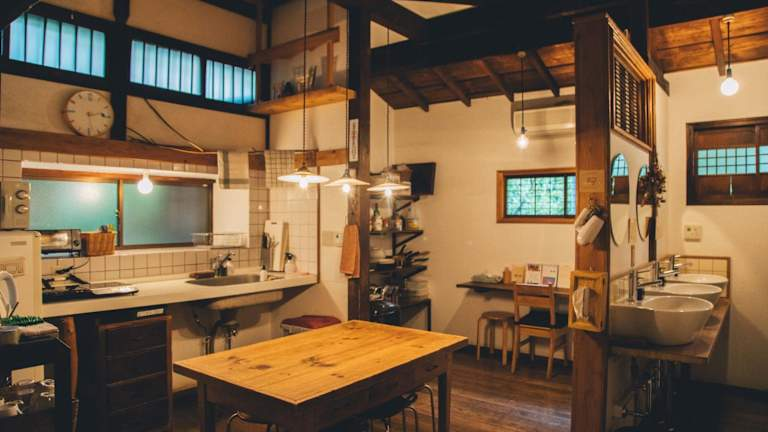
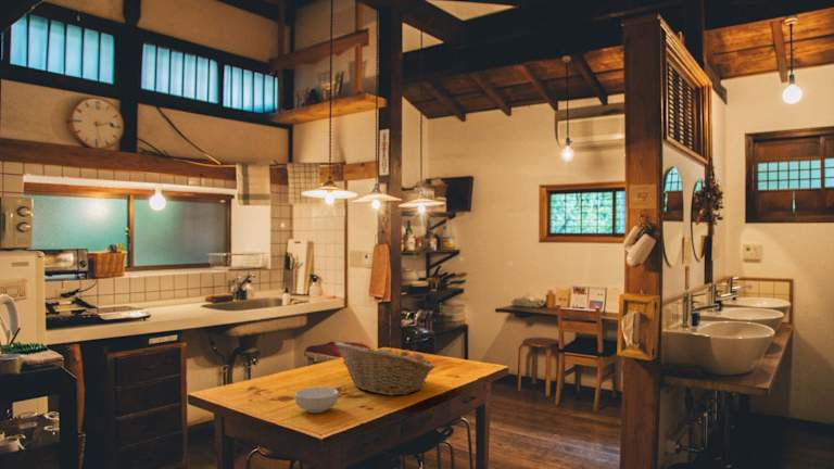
+ cereal bowl (316, 401)
+ fruit basket (383, 363)
